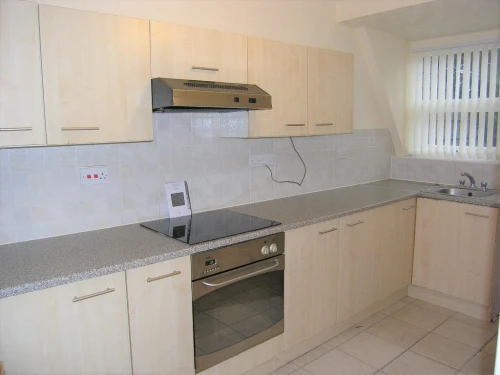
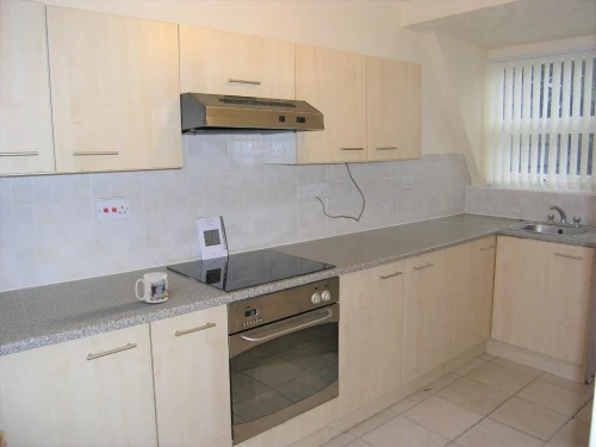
+ mug (150, 287)
